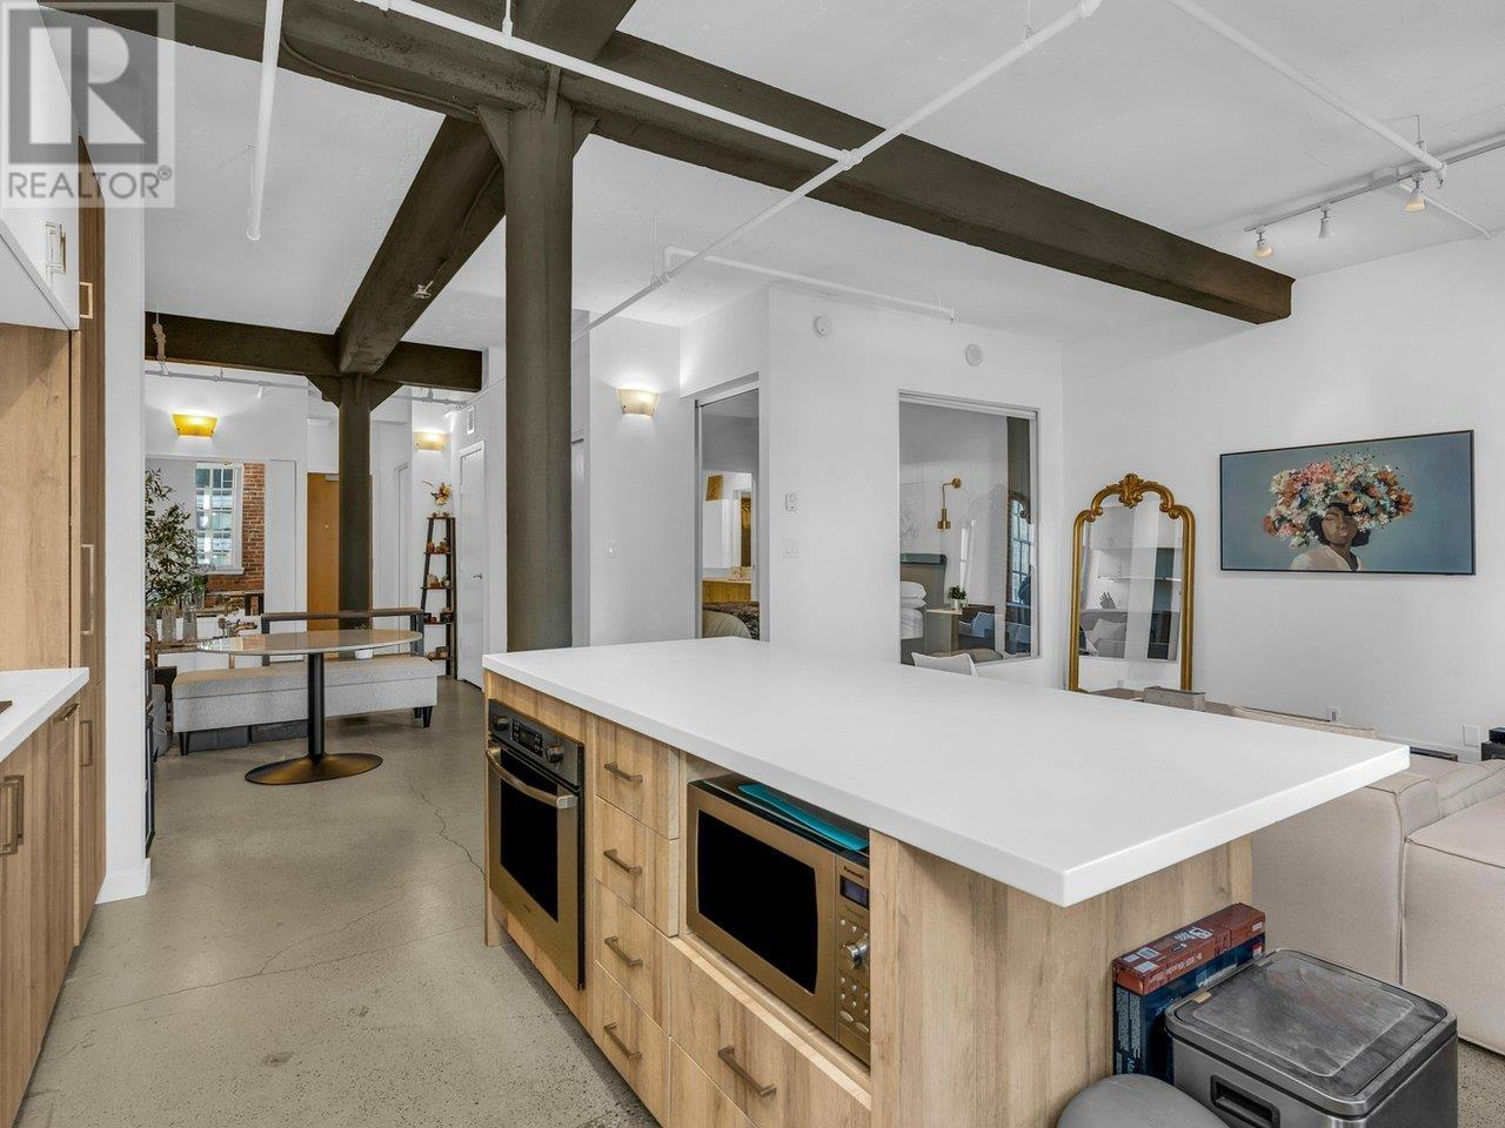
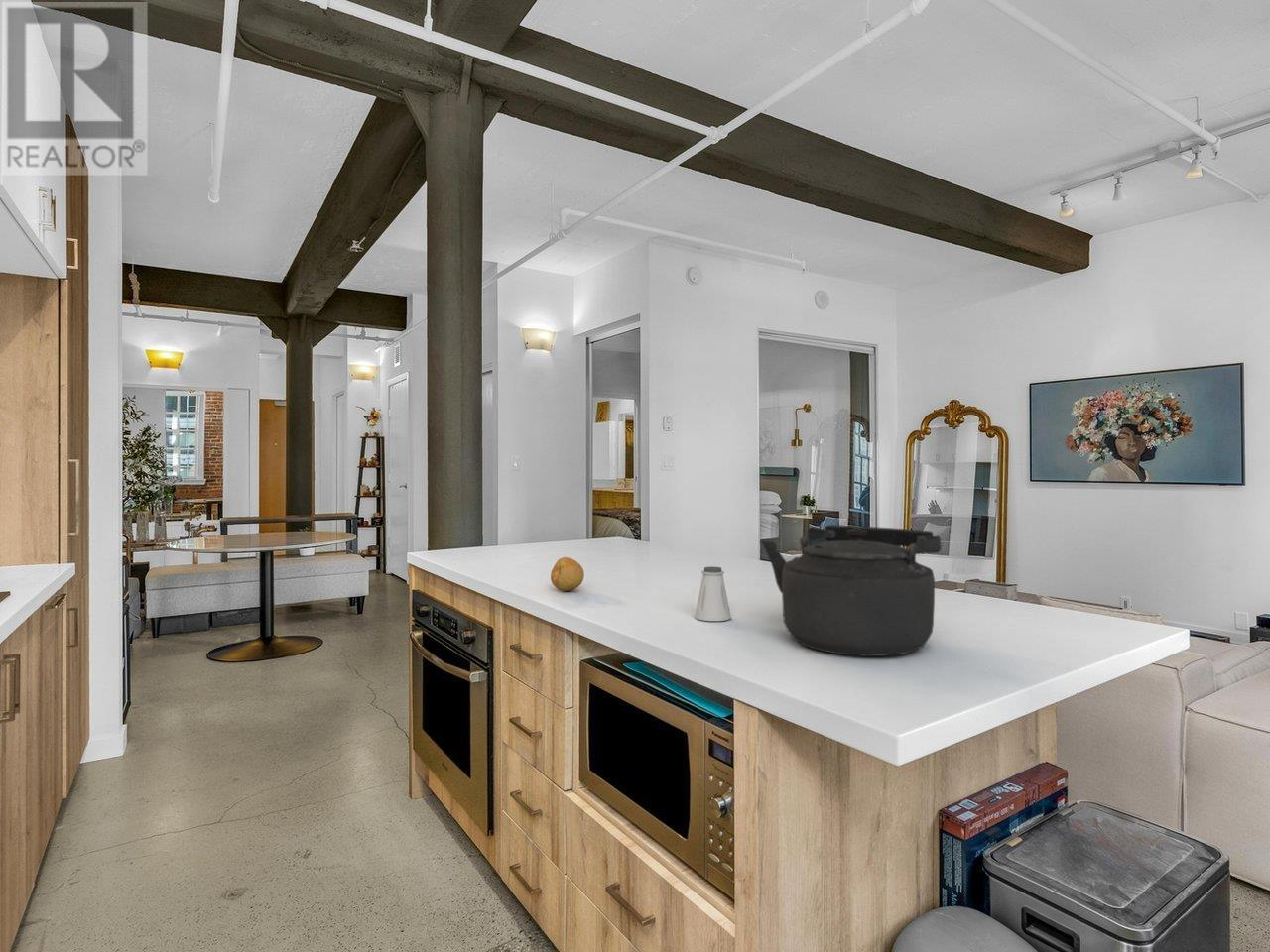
+ saltshaker (712, 592)
+ fruit (568, 573)
+ kettle (852, 583)
